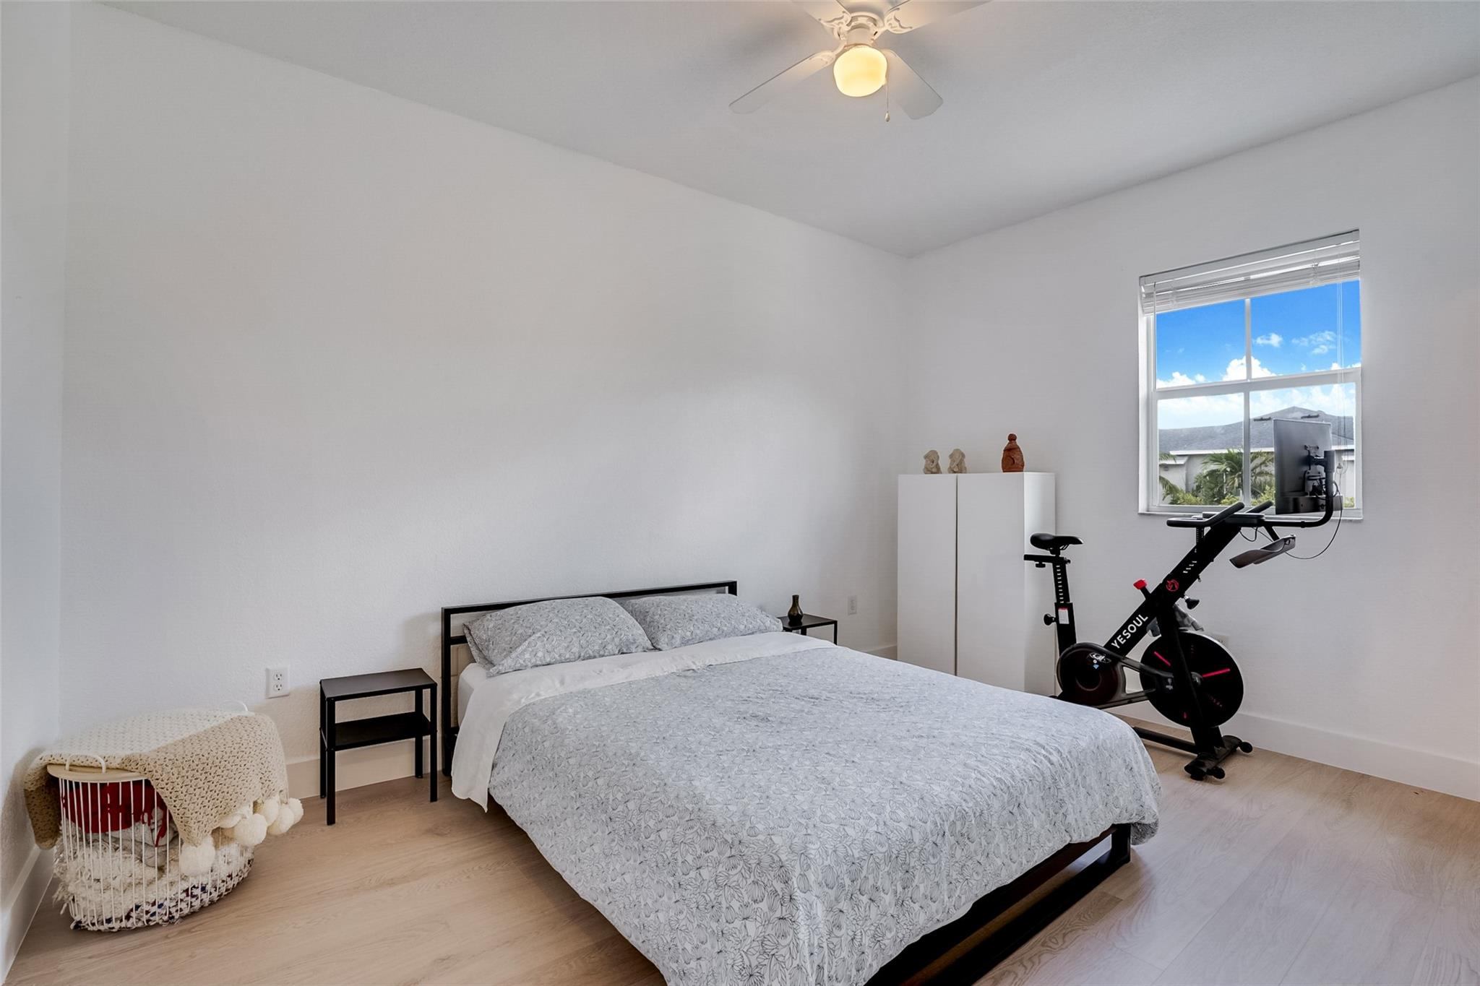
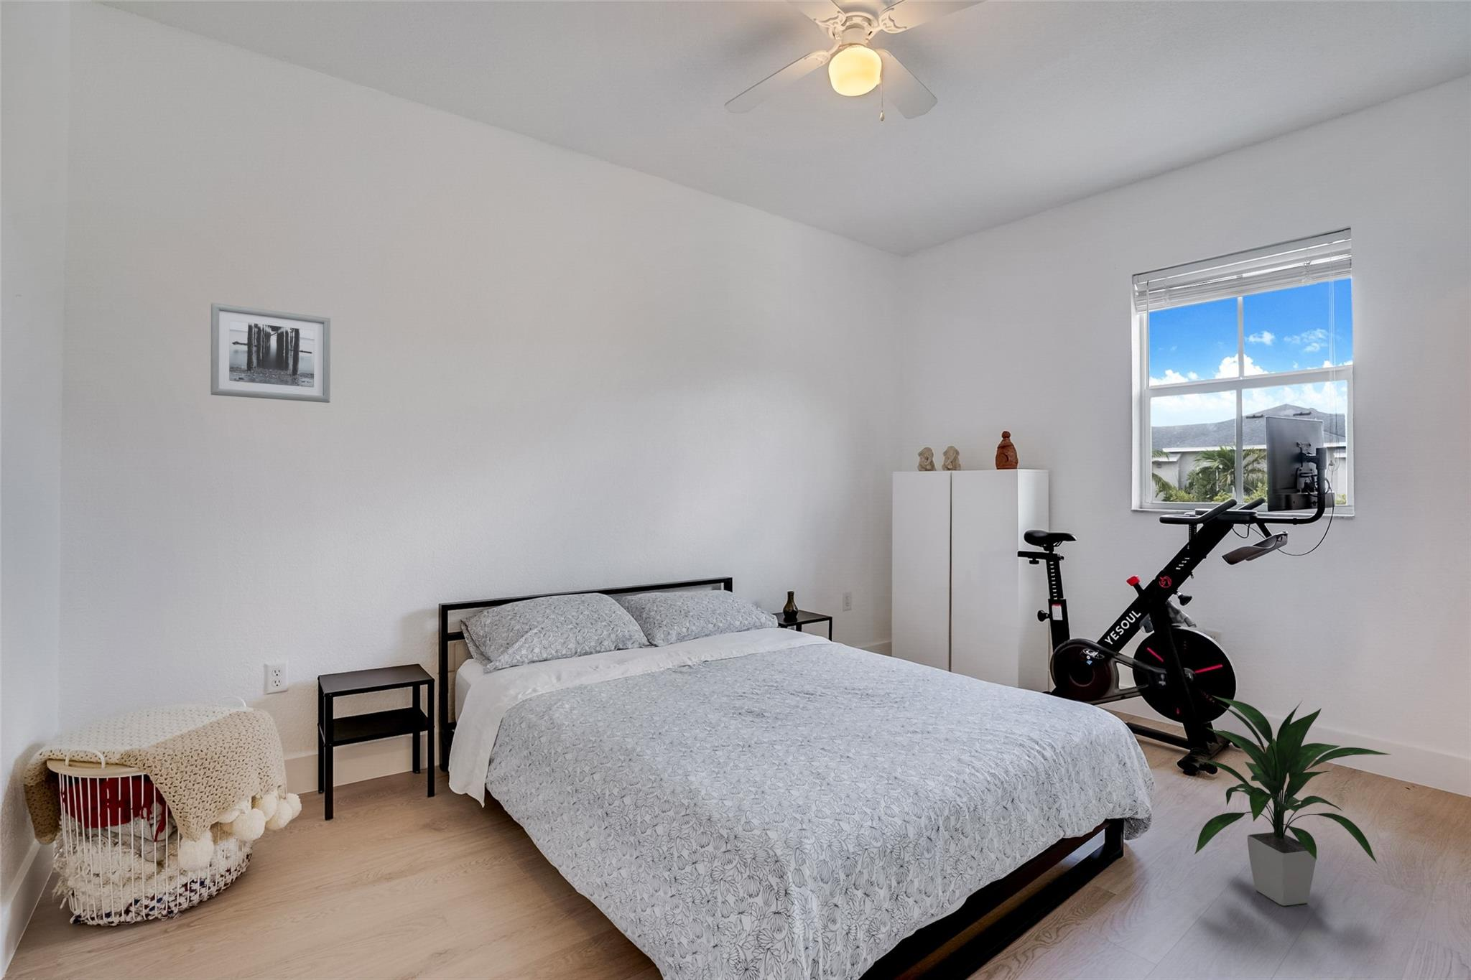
+ wall art (273, 354)
+ indoor plant (1271, 793)
